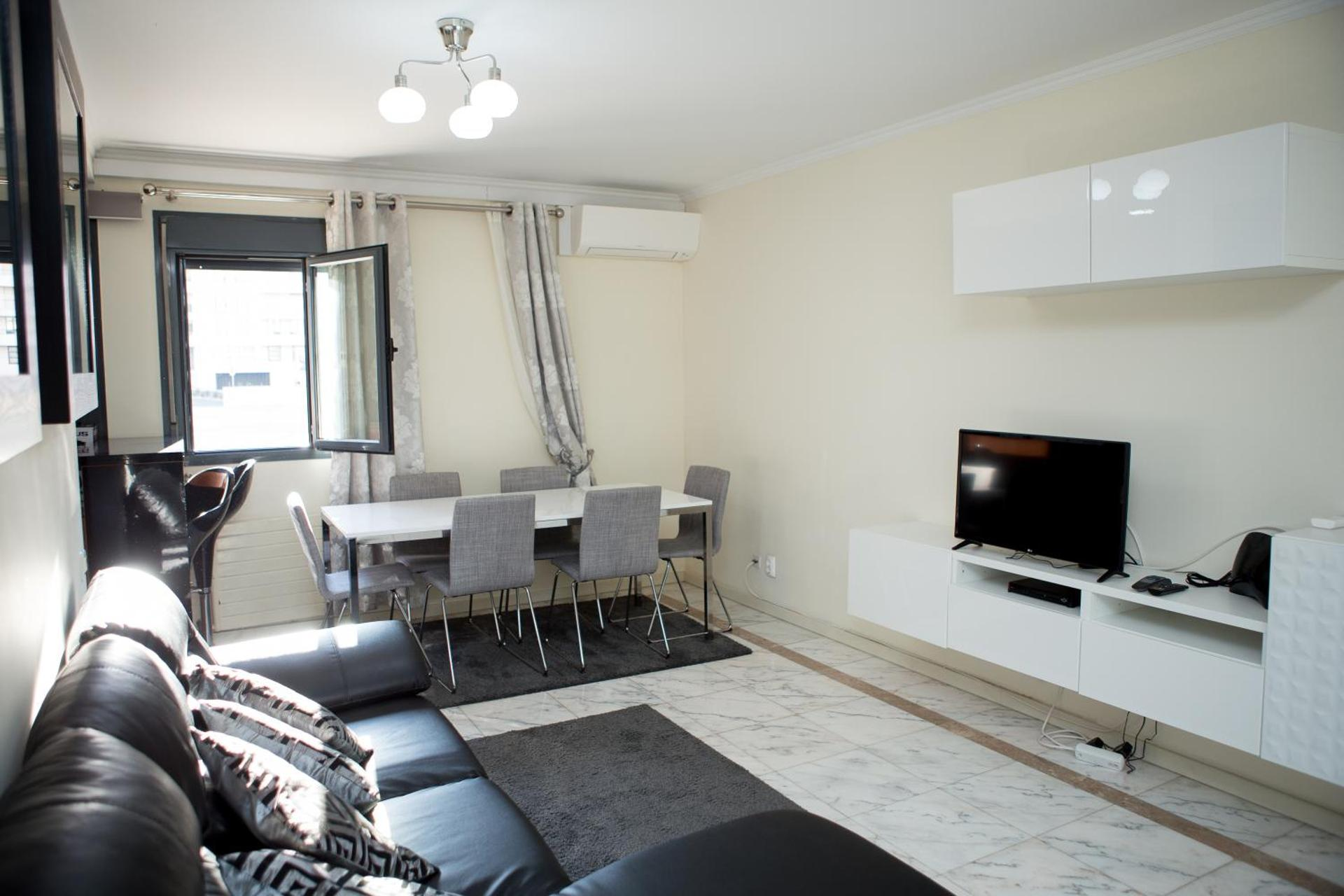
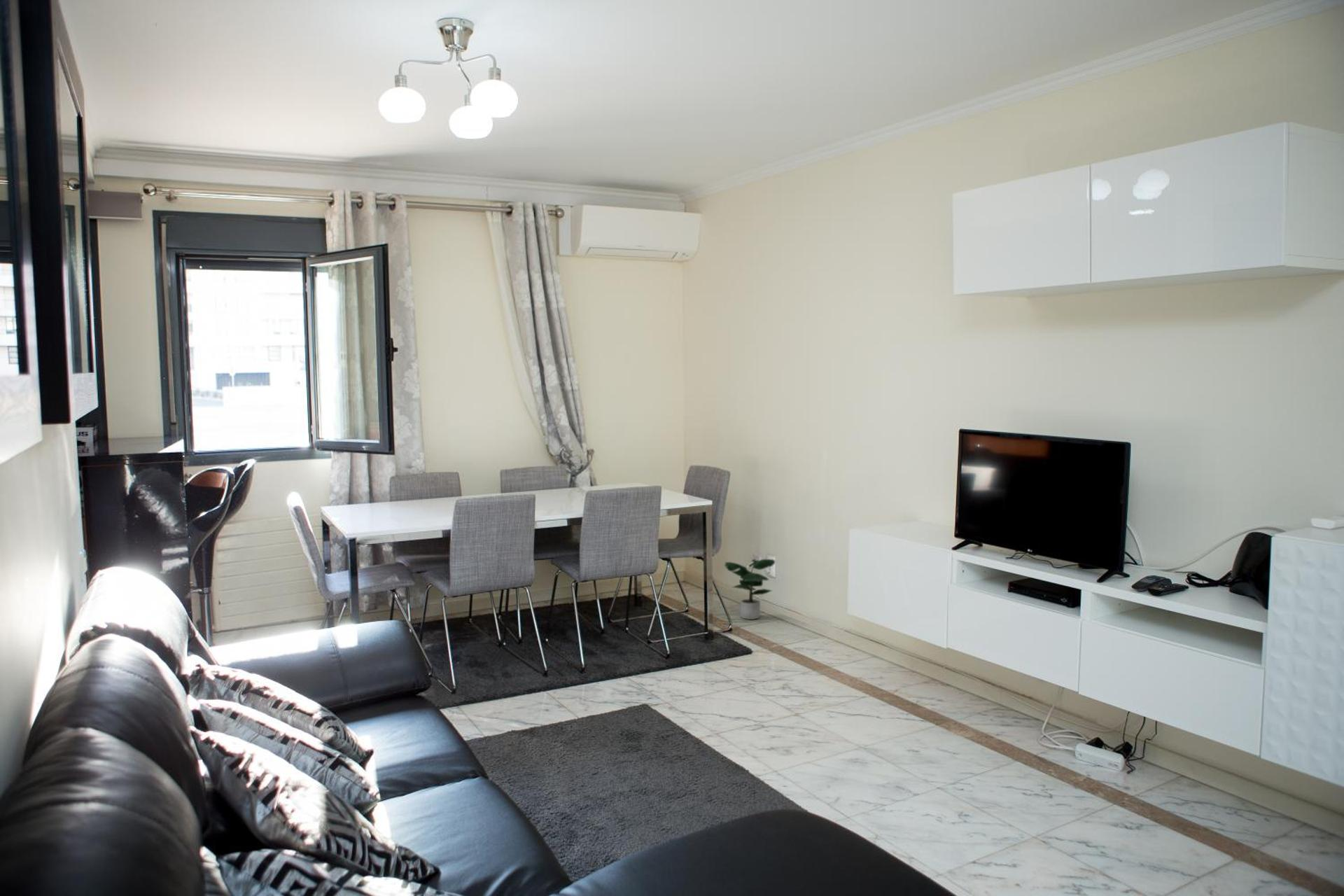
+ potted plant (752, 589)
